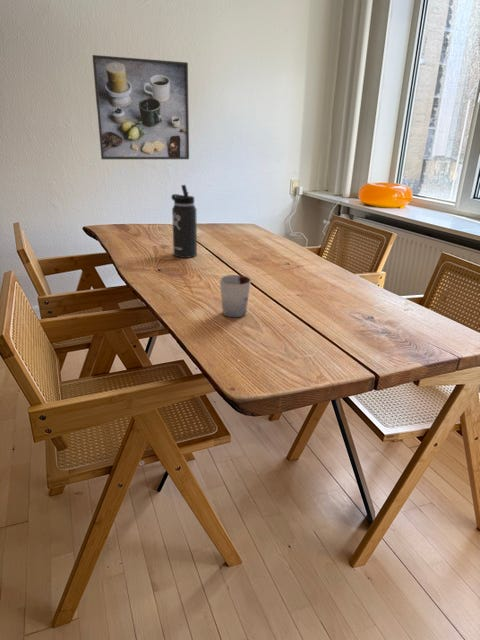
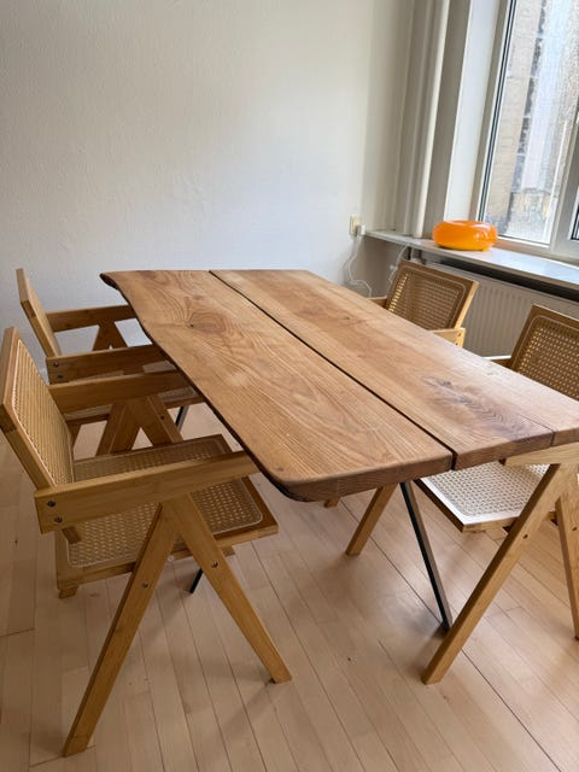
- cup (235, 294)
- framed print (144, 111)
- thermos bottle (182, 220)
